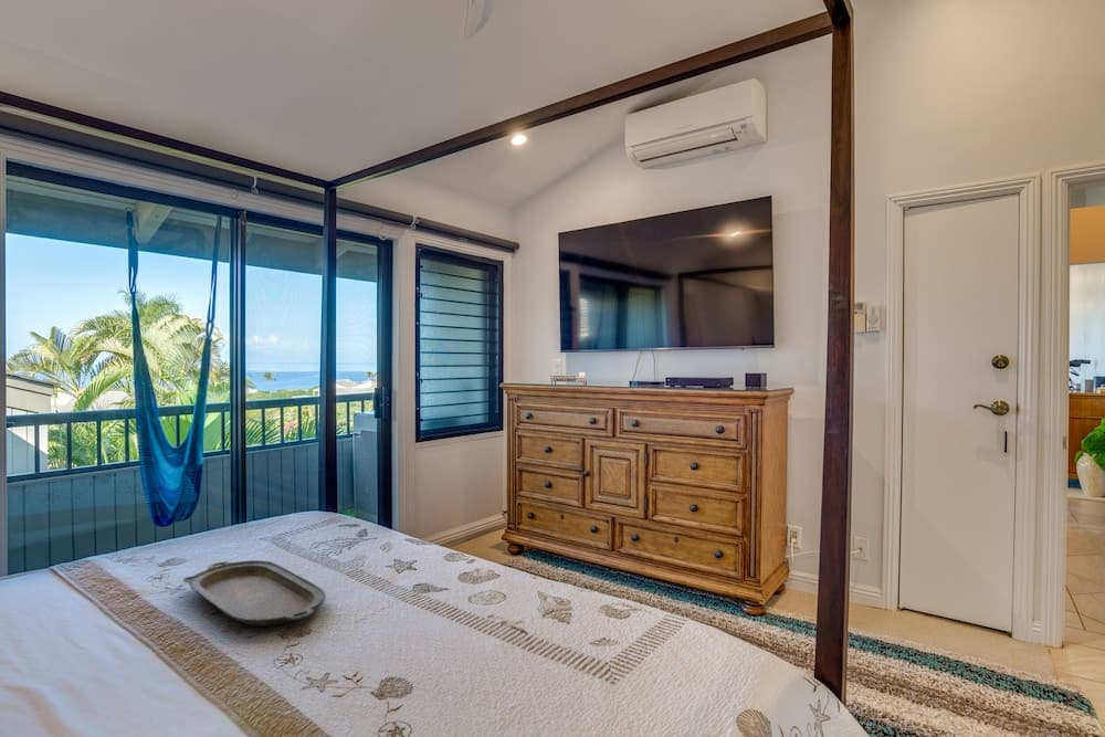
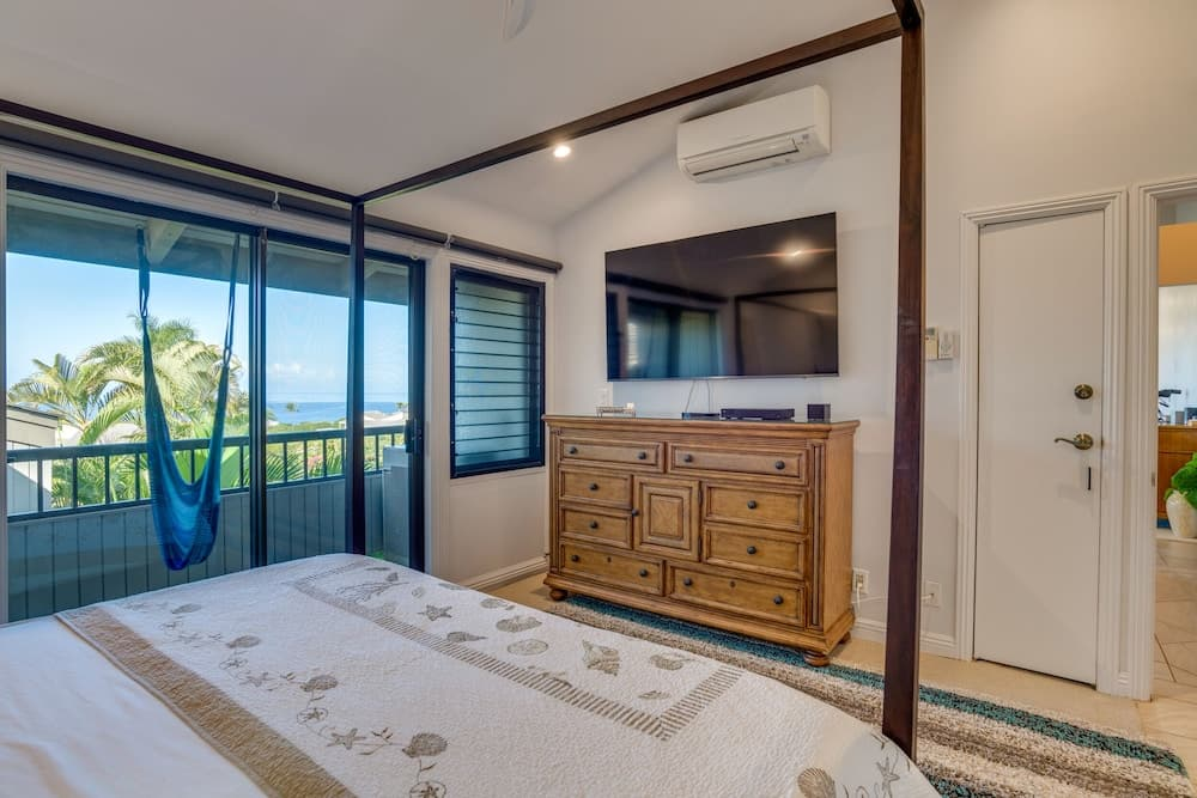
- serving tray (255, 592)
